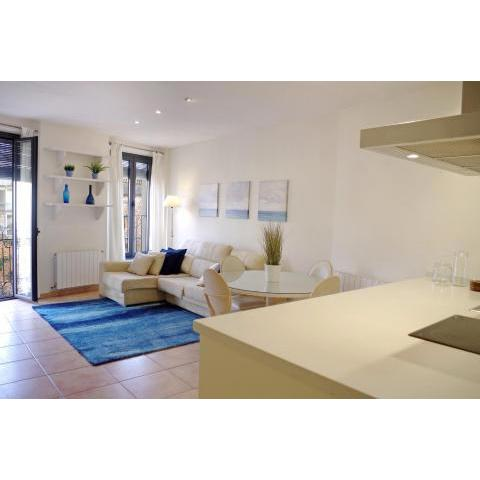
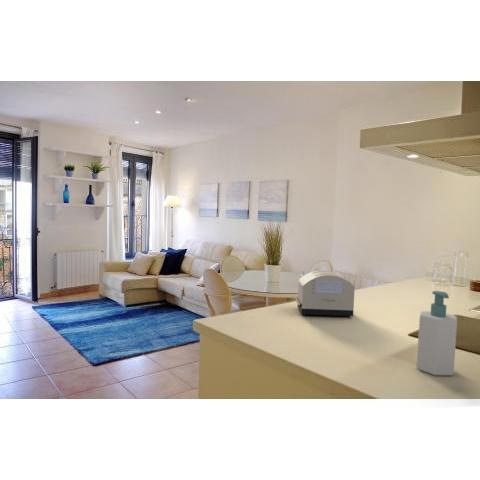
+ toaster (322, 290)
+ soap bottle (437, 330)
